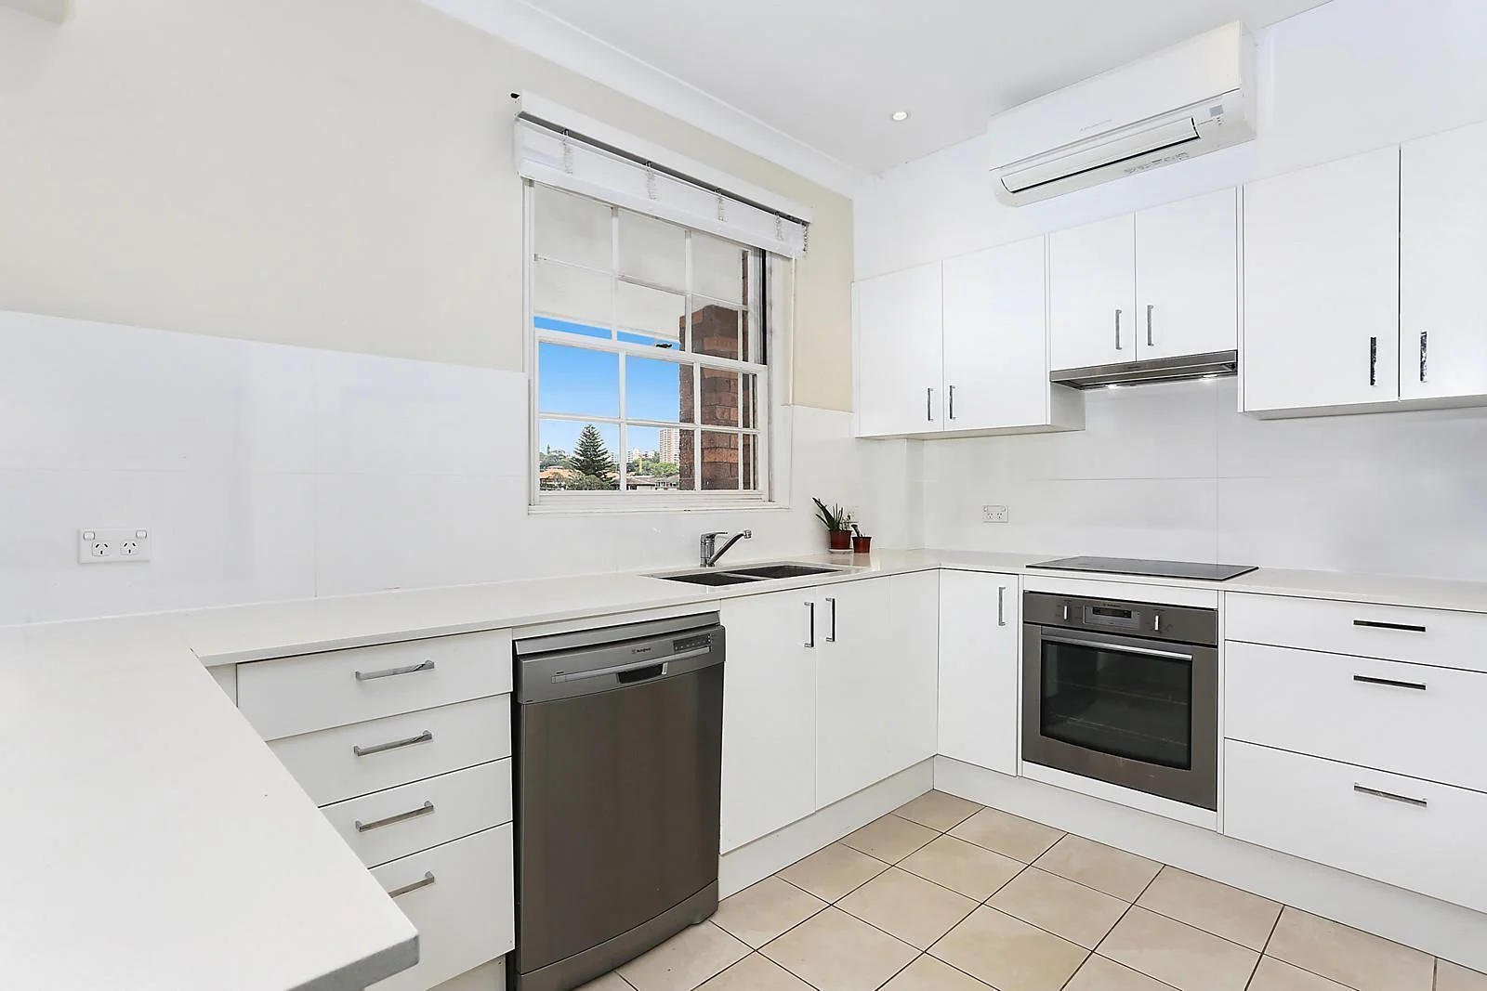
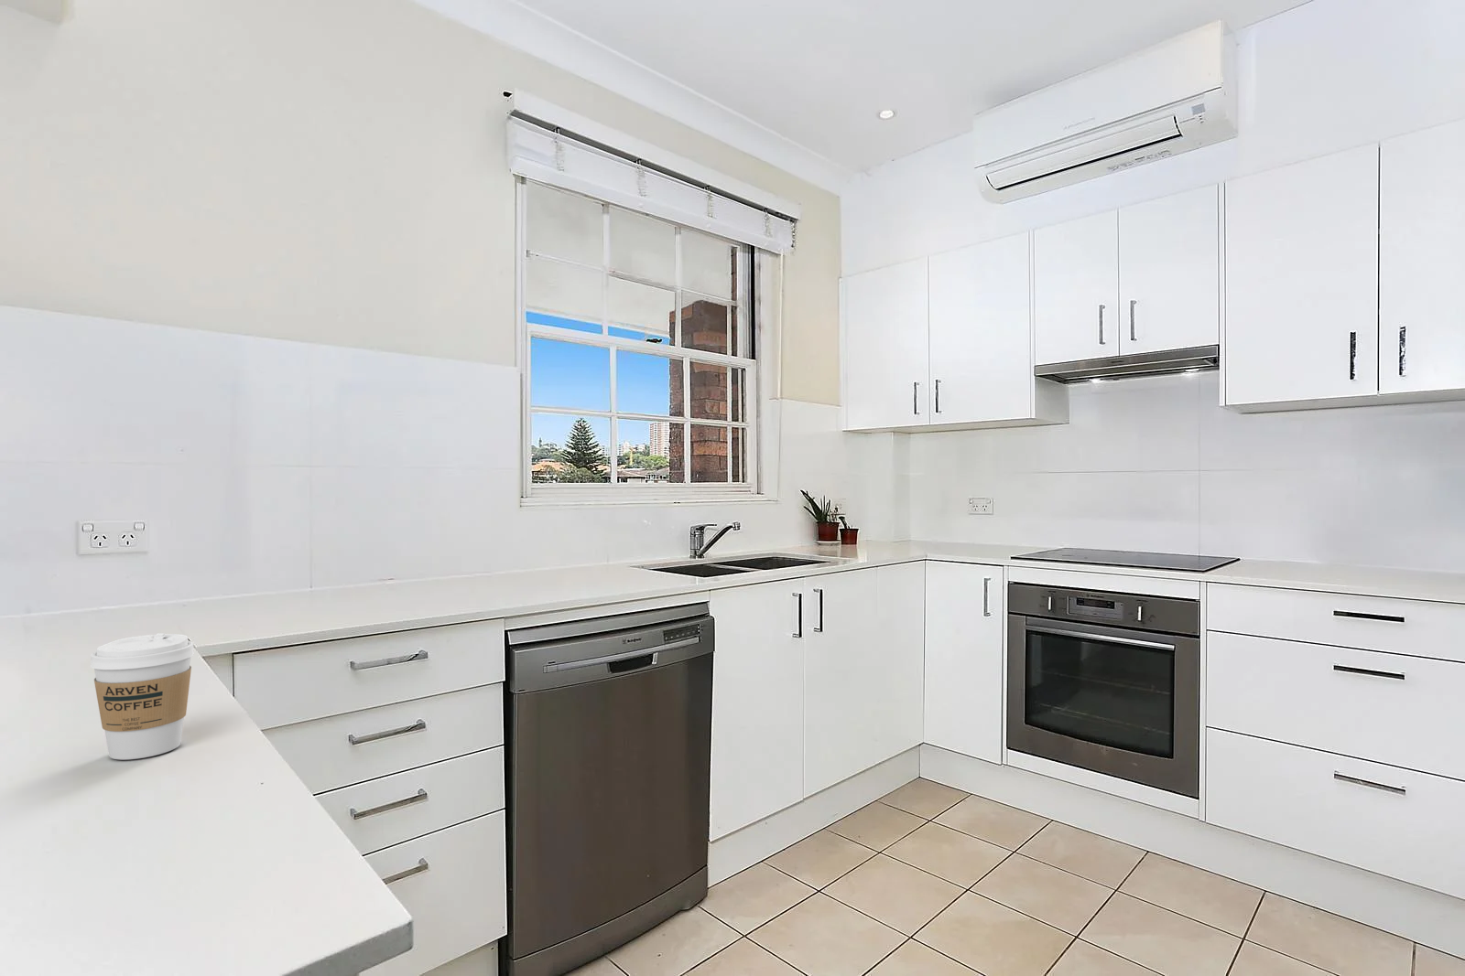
+ coffee cup (144, 694)
